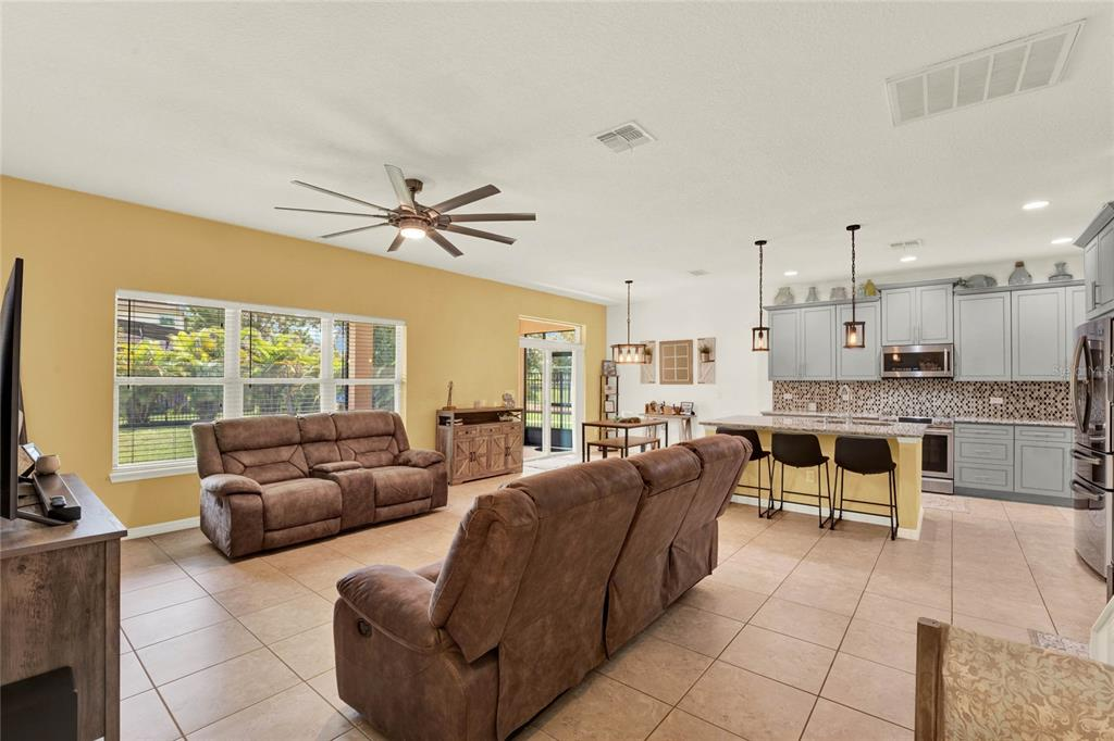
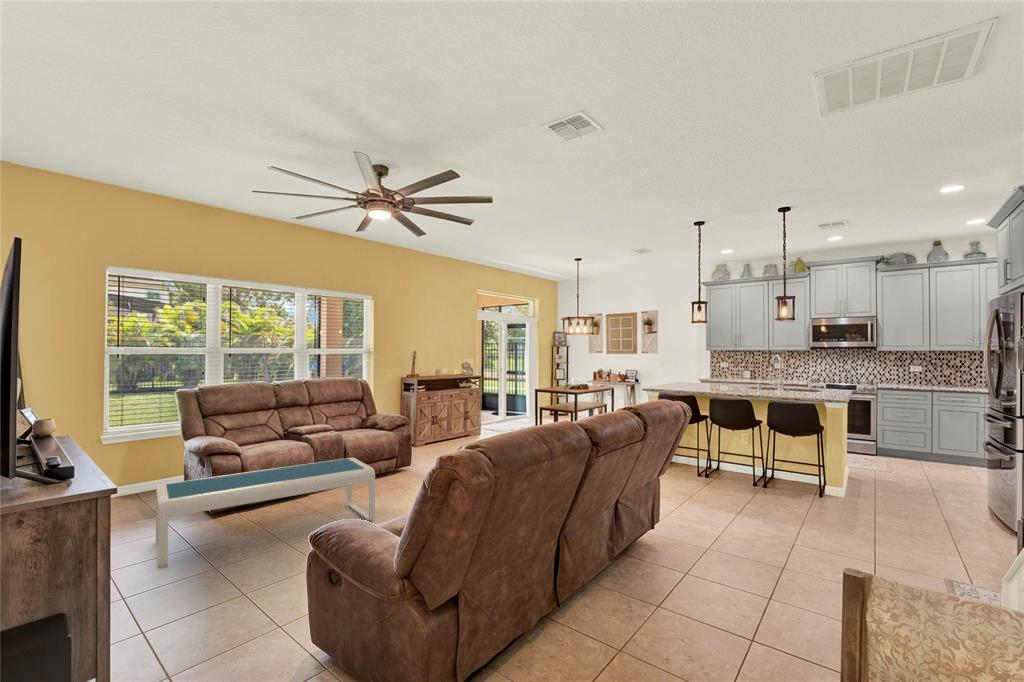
+ coffee table (270, 499)
